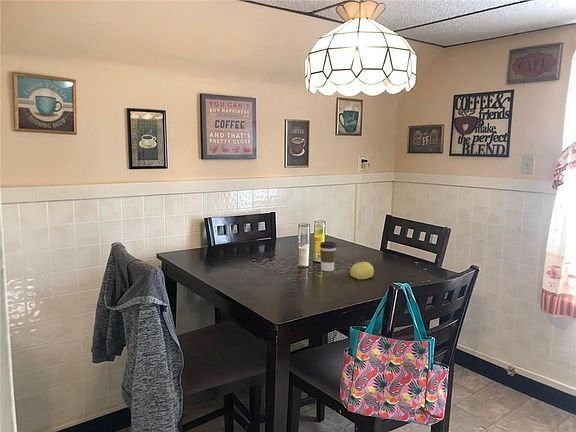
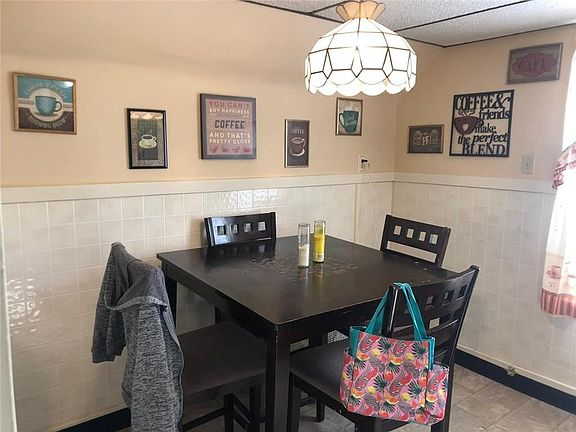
- fruit (361, 269)
- coffee cup (327, 256)
